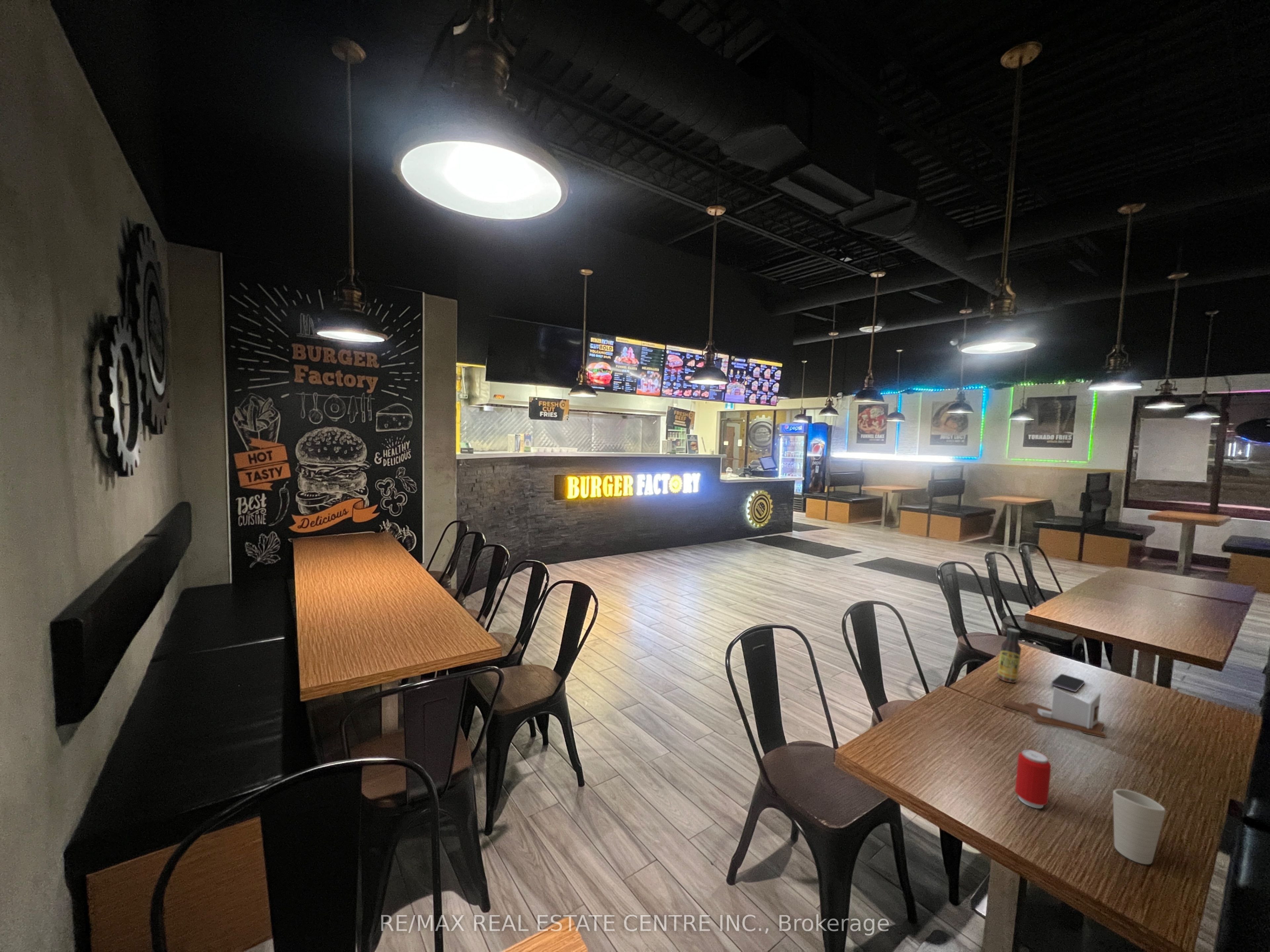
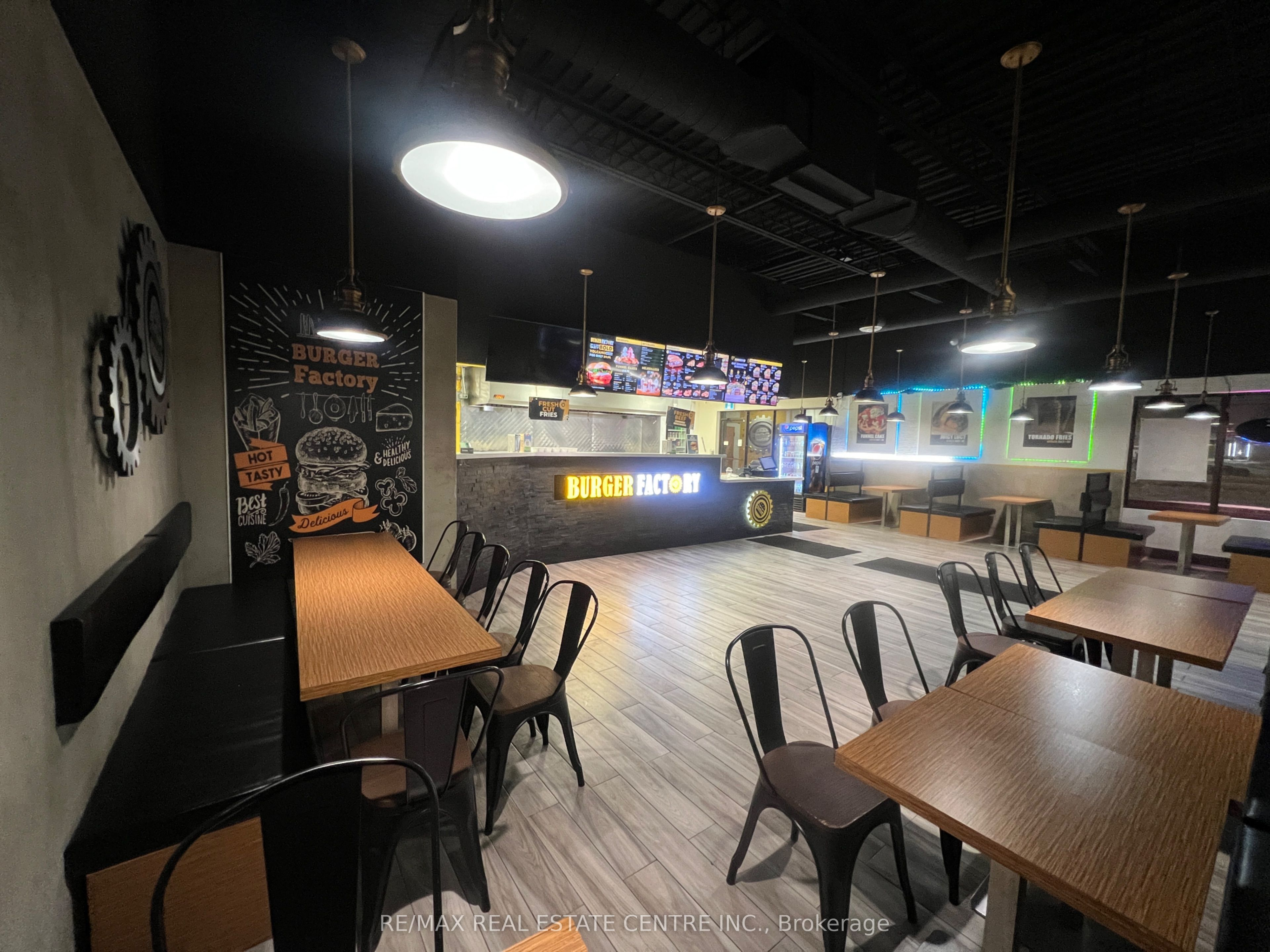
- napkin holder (1058, 701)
- cup (1136, 824)
- sauce bottle (1010, 654)
- beverage can (1033, 778)
- smartphone (1068, 682)
